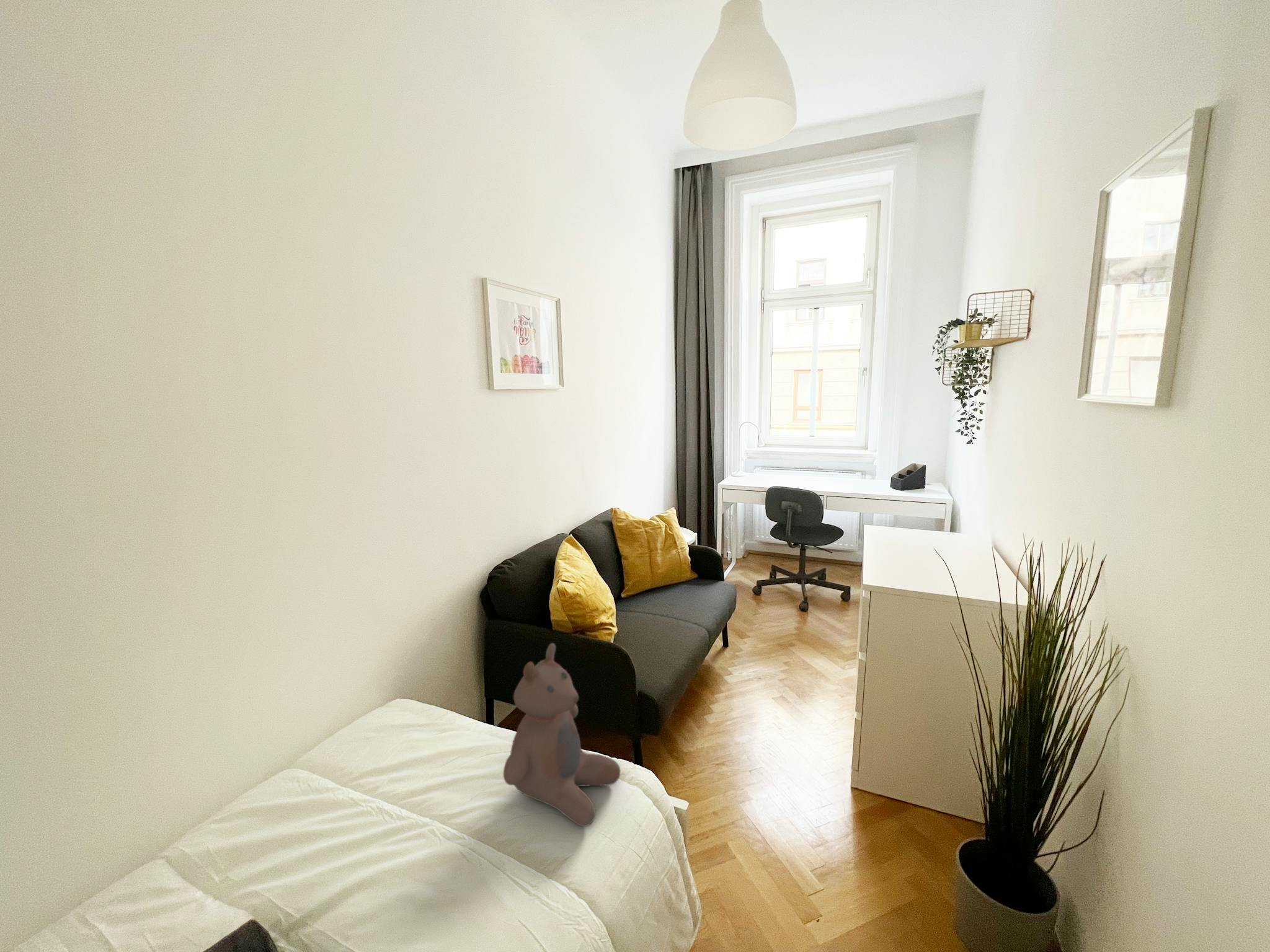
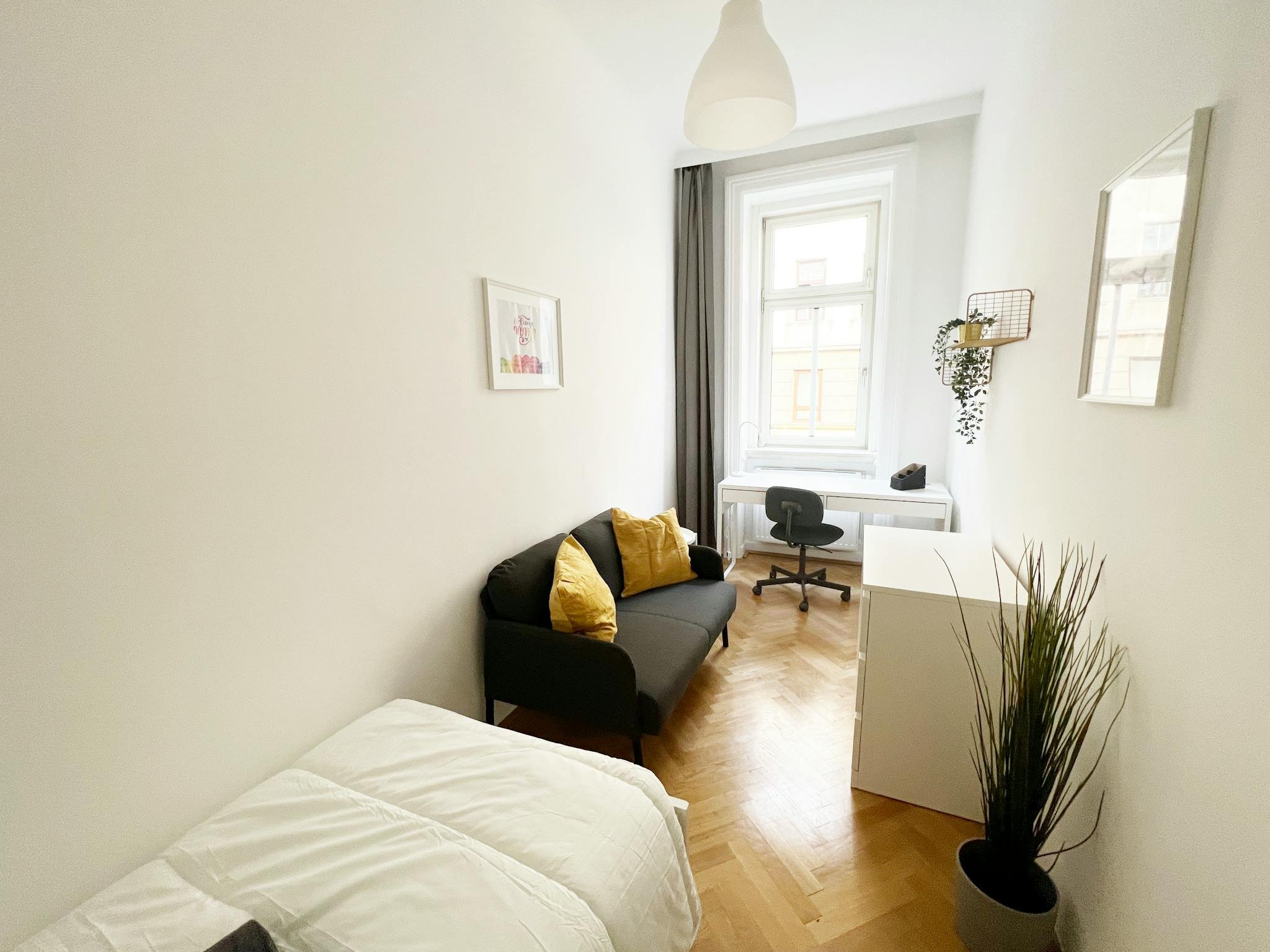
- bear (562, 726)
